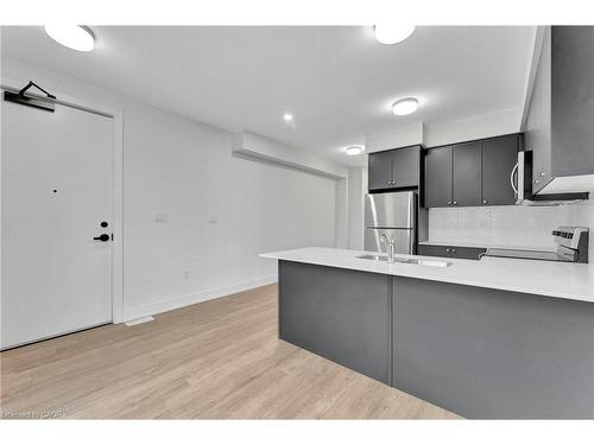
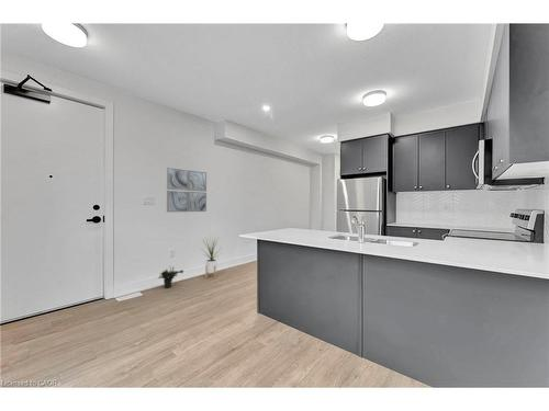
+ house plant (211, 254)
+ potted plant (171, 275)
+ wall art (188, 190)
